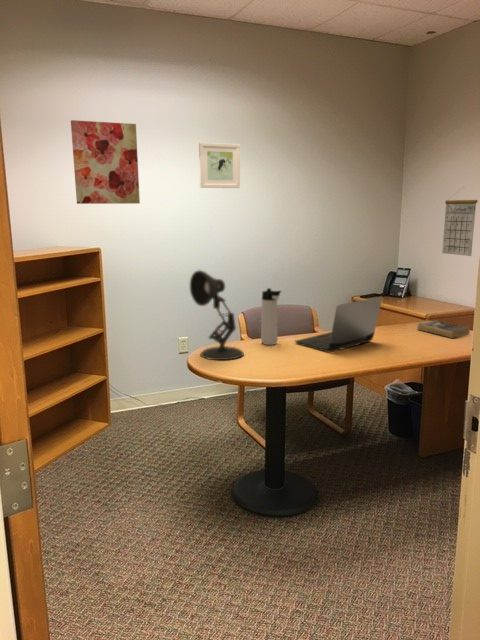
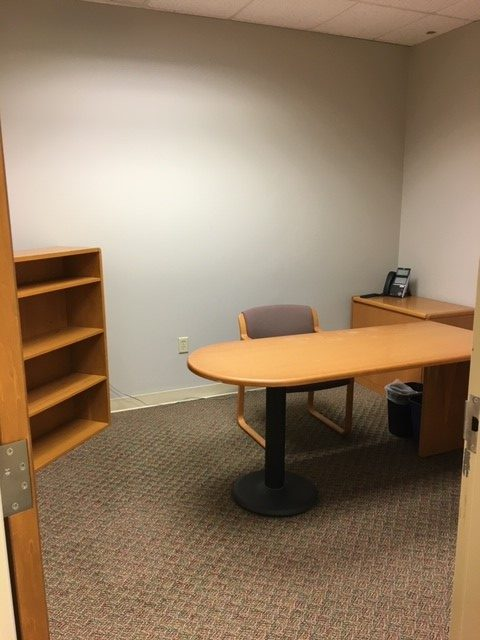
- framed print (219, 165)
- wall art (106, 163)
- book (442, 328)
- laptop computer (338, 320)
- thermos bottle (271, 317)
- calendar (459, 221)
- desk lamp (219, 312)
